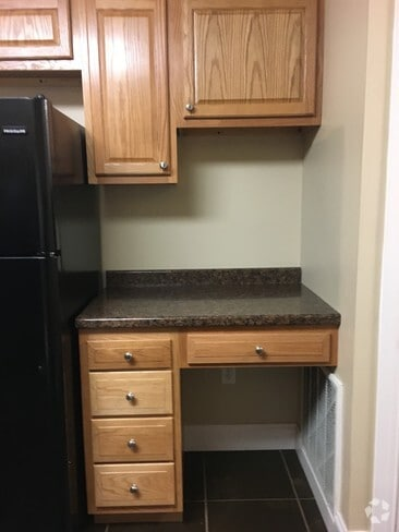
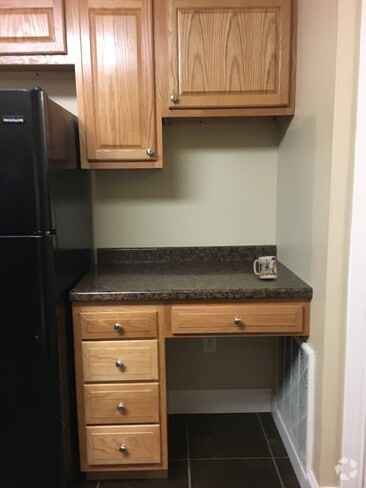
+ mug (264, 267)
